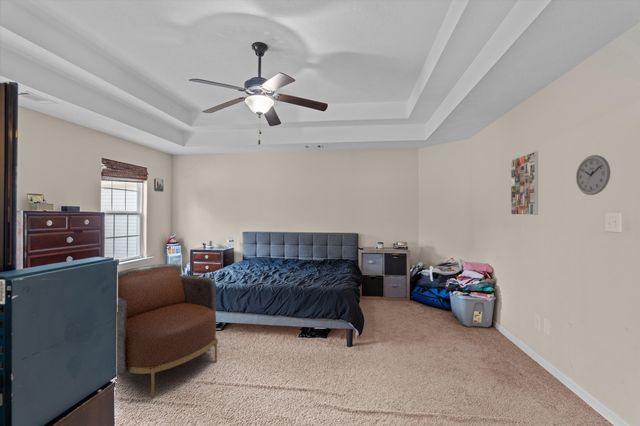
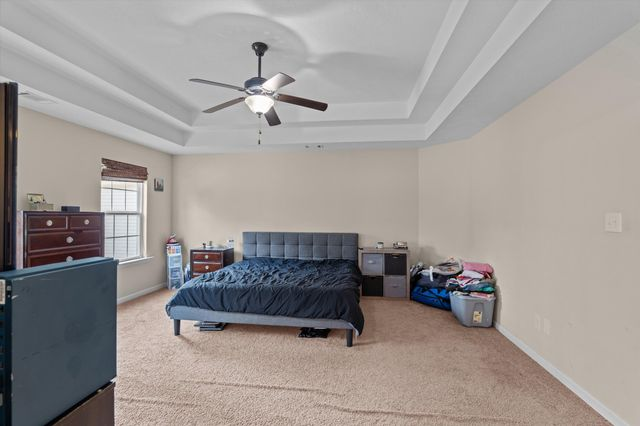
- wall clock (591, 175)
- armchair (163, 318)
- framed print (523, 185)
